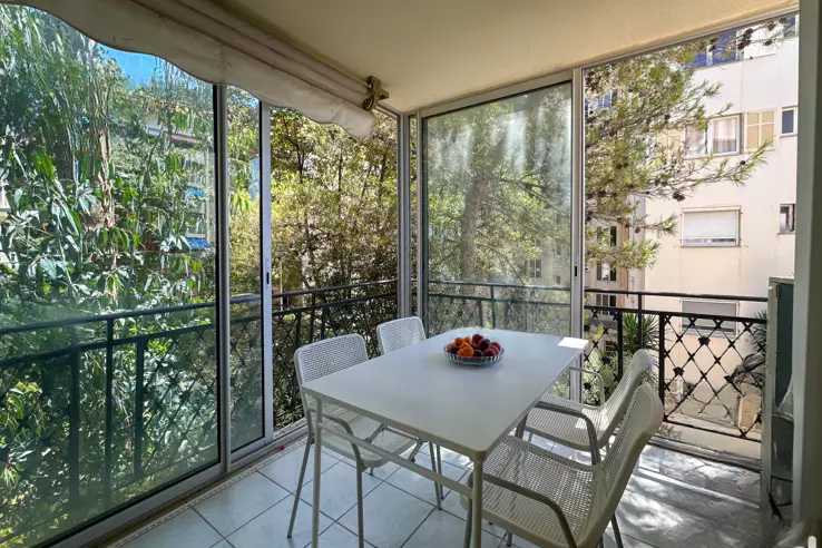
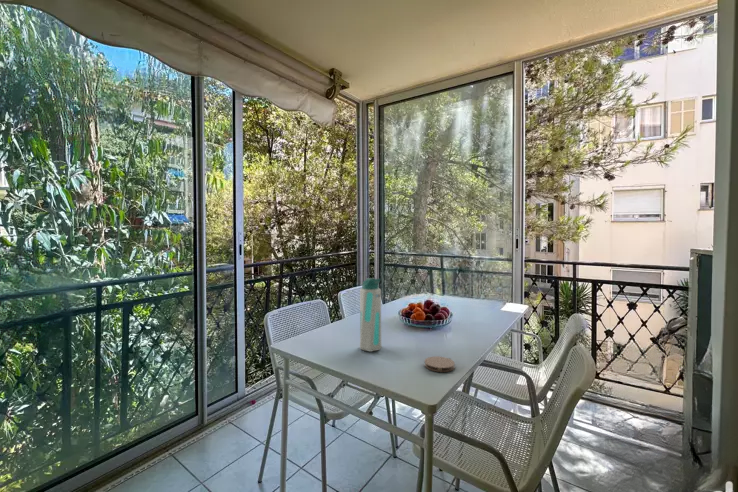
+ coaster (439, 363)
+ water bottle (371, 313)
